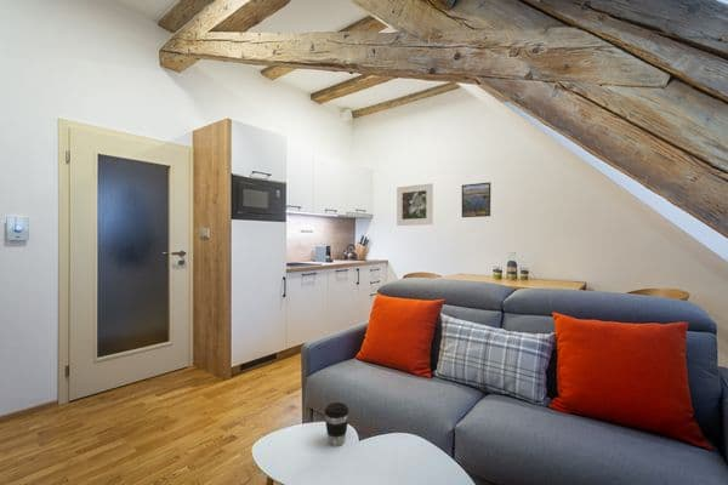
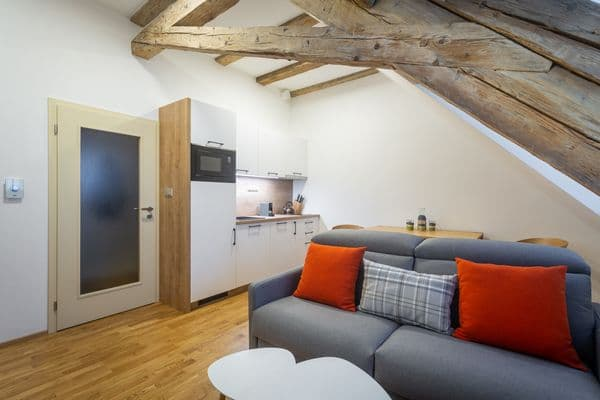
- coffee cup (336, 424)
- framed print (414, 205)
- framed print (476, 200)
